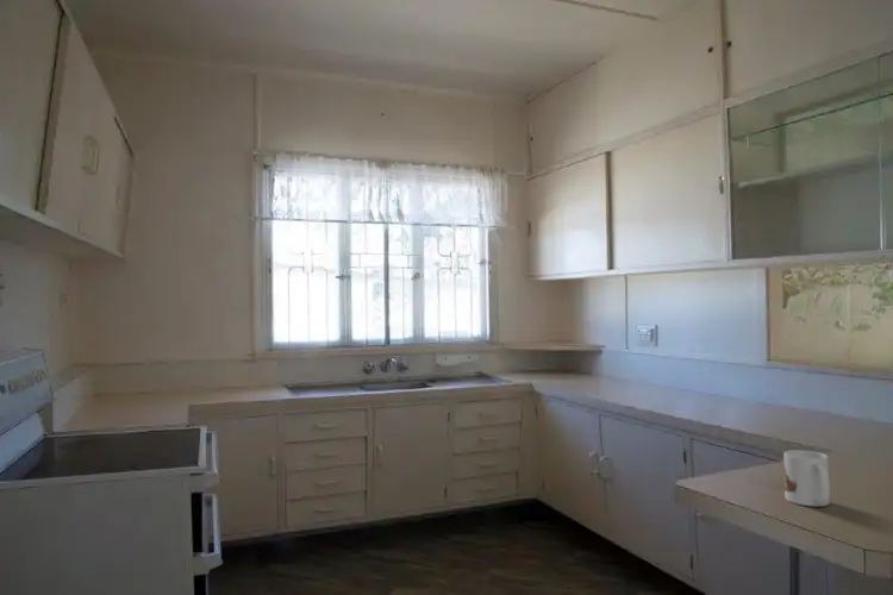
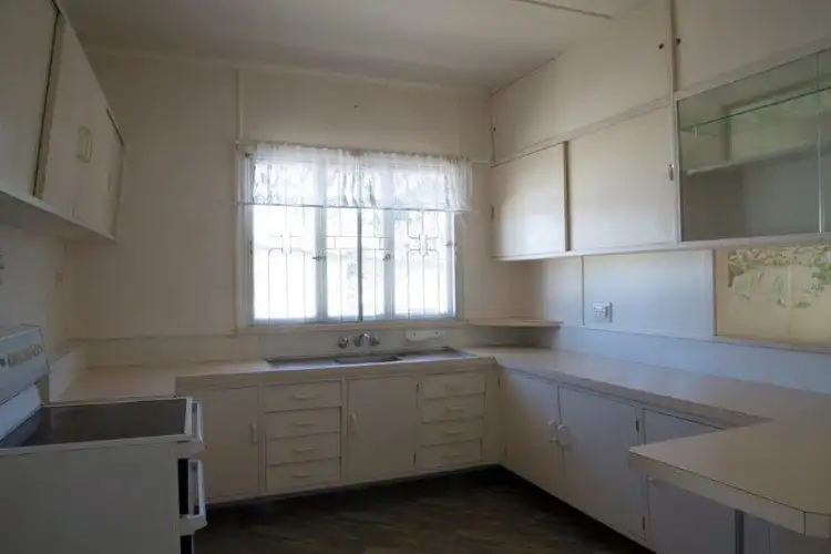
- mug (810, 480)
